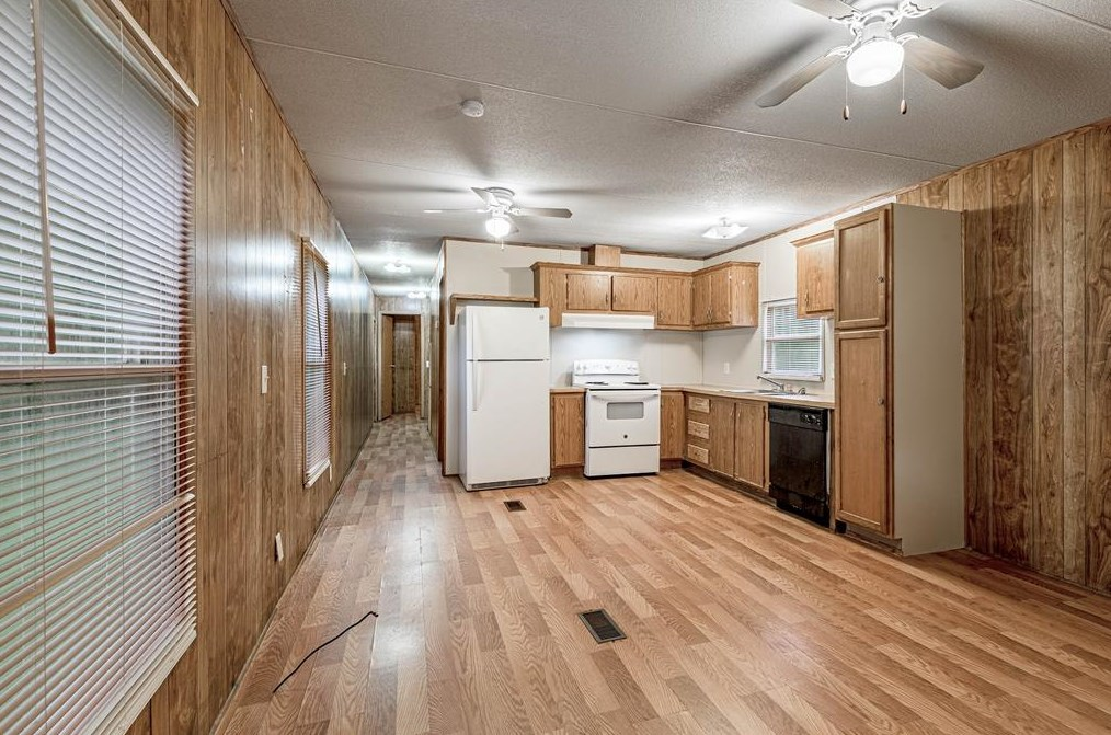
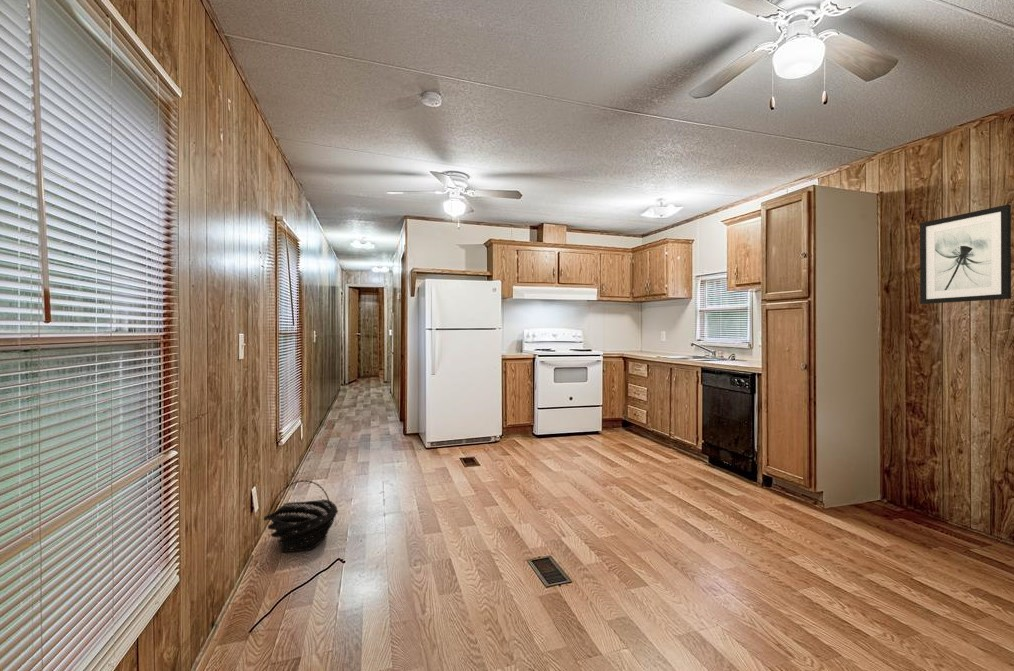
+ wall art (962, 258)
+ basket (302, 511)
